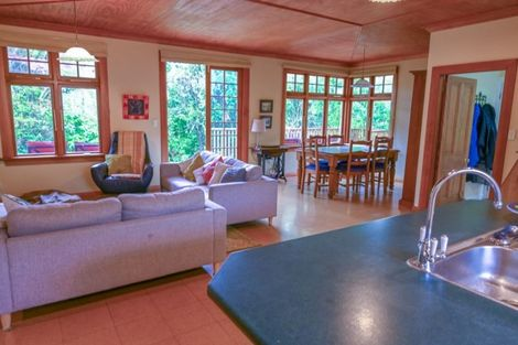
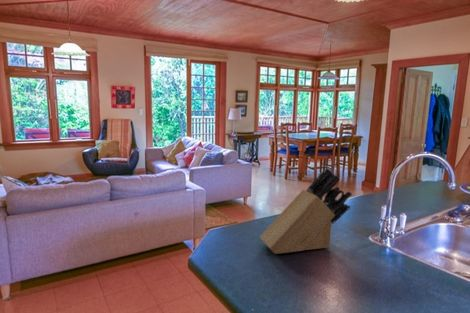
+ knife block (306, 208)
